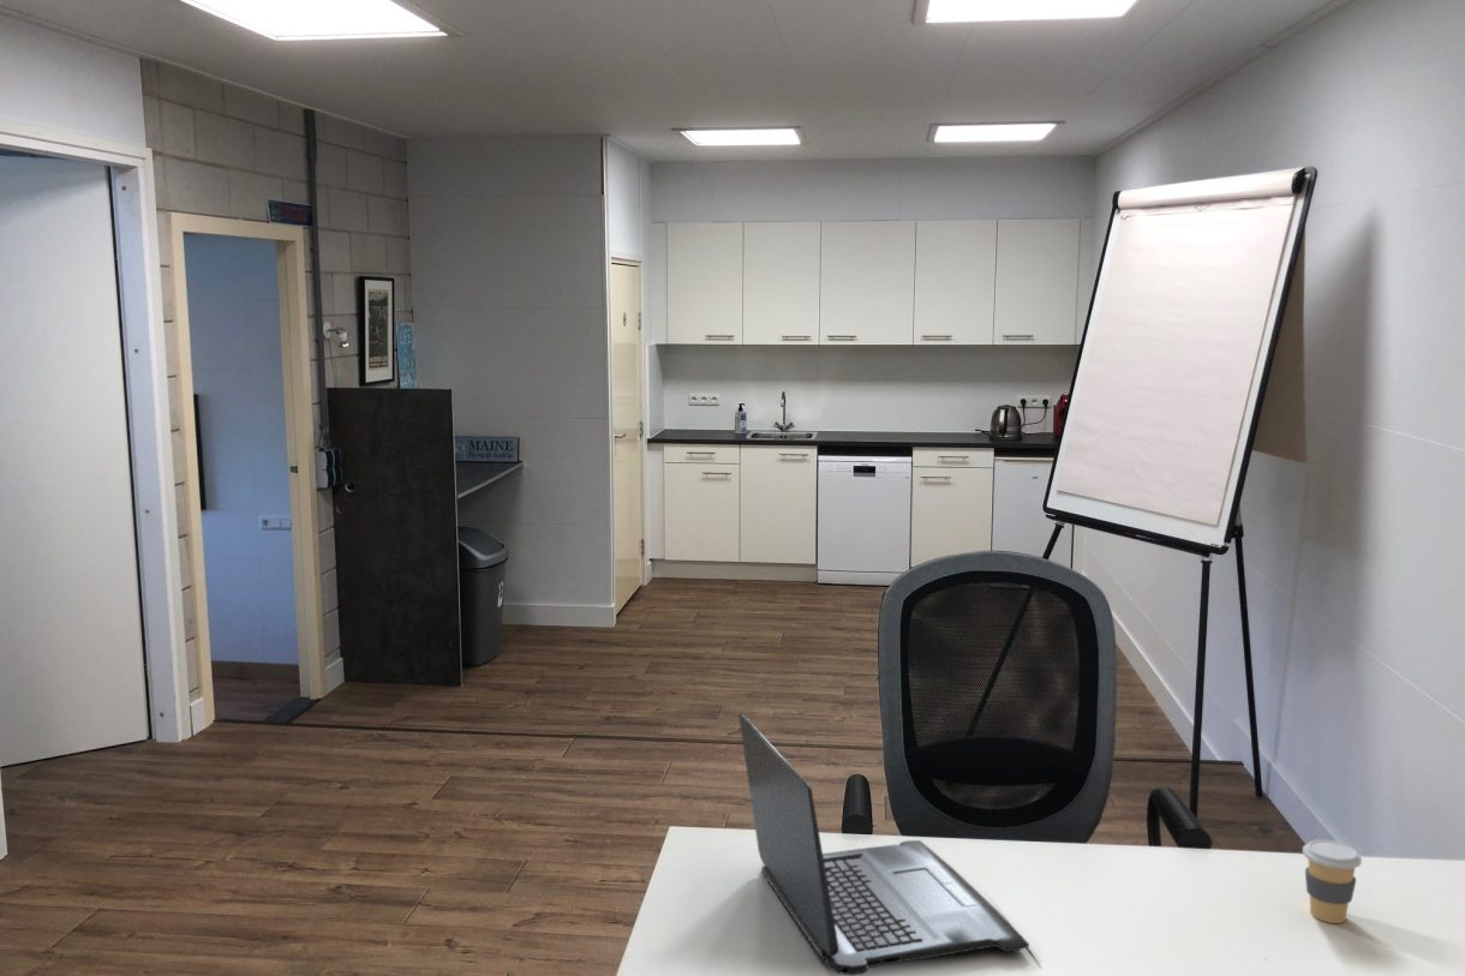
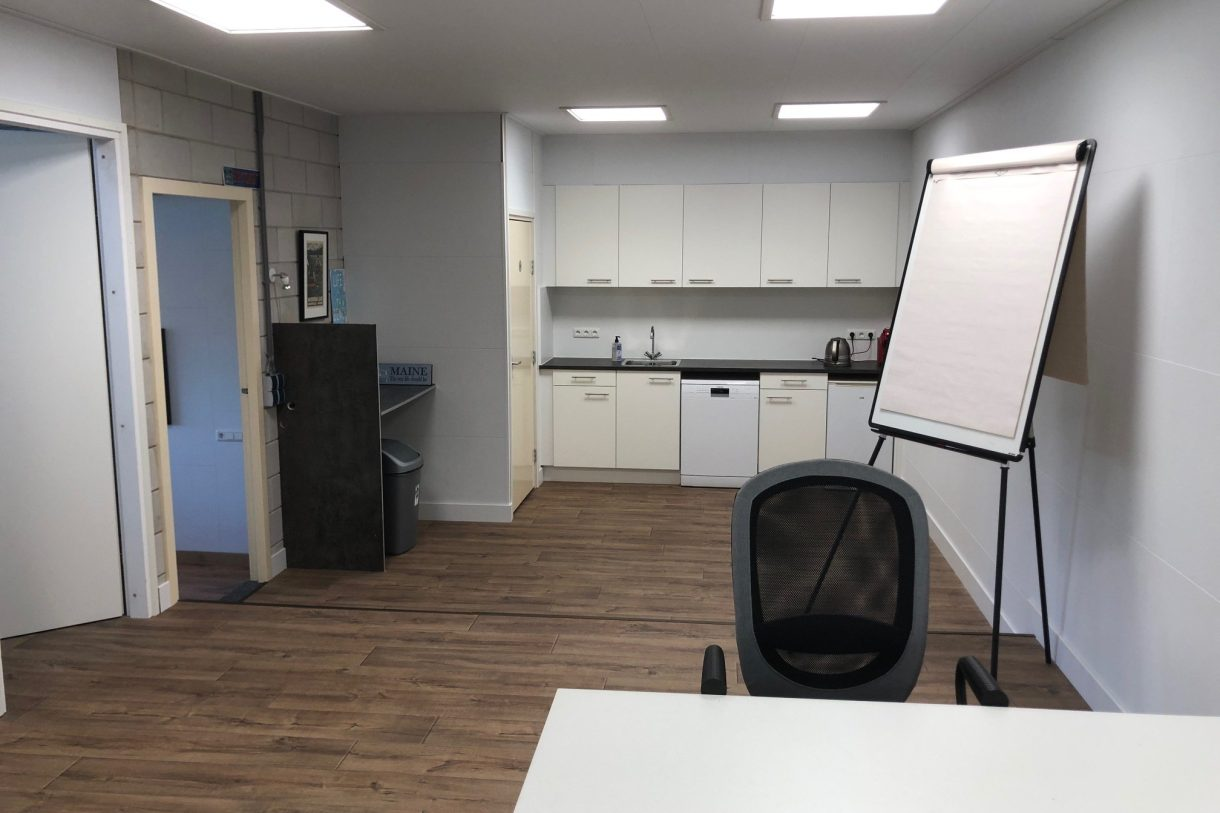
- coffee cup (1329, 882)
- laptop (875, 846)
